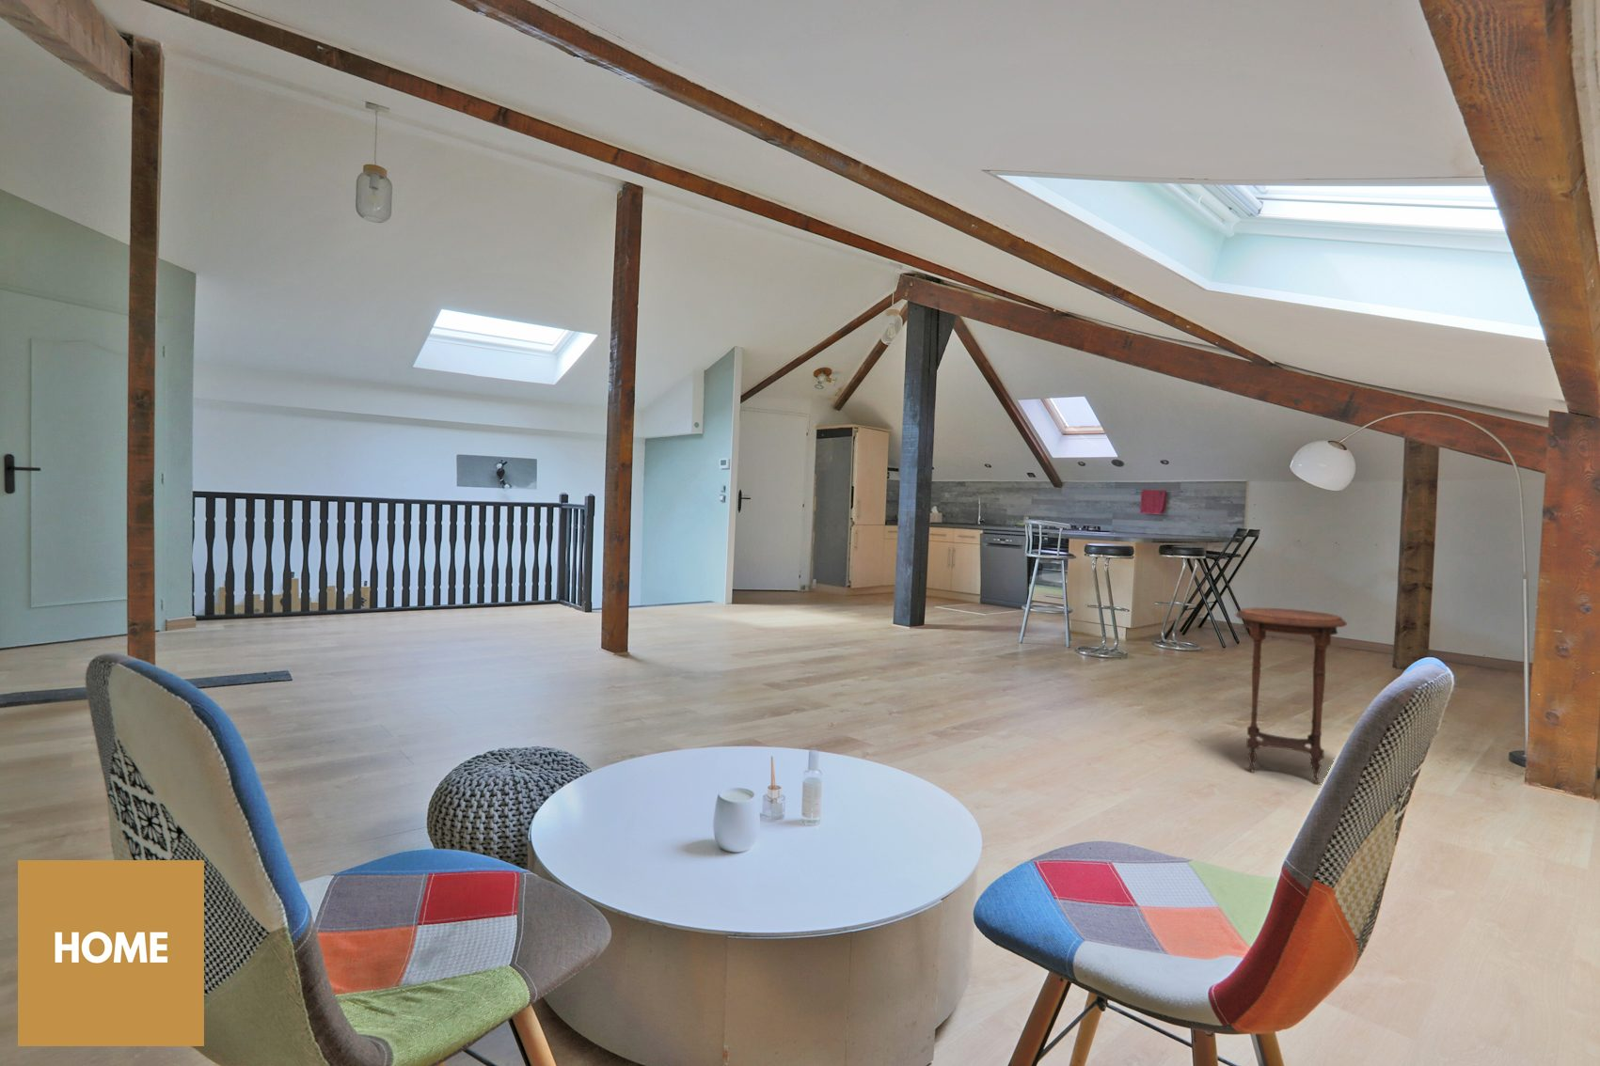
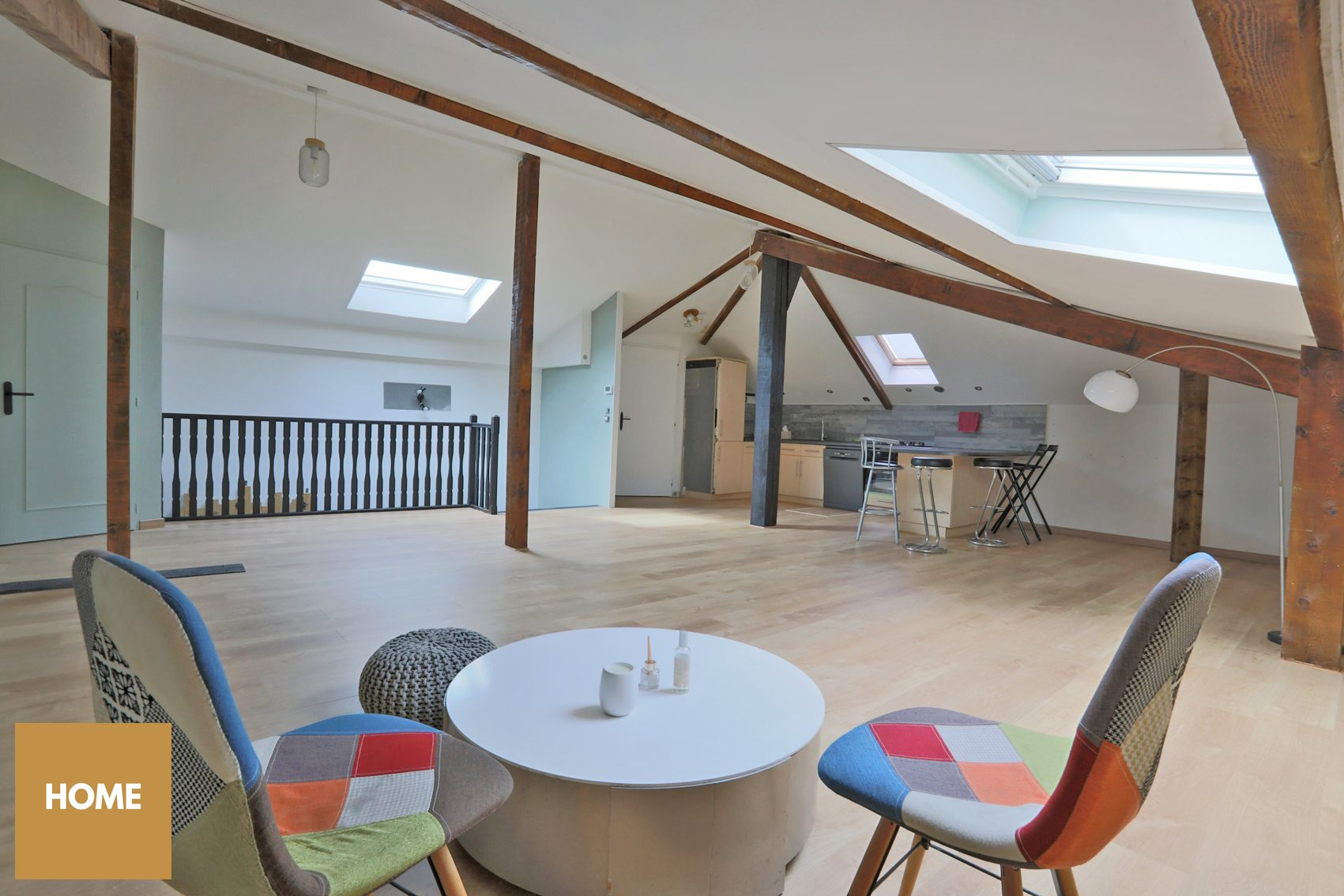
- side table (1313, 691)
